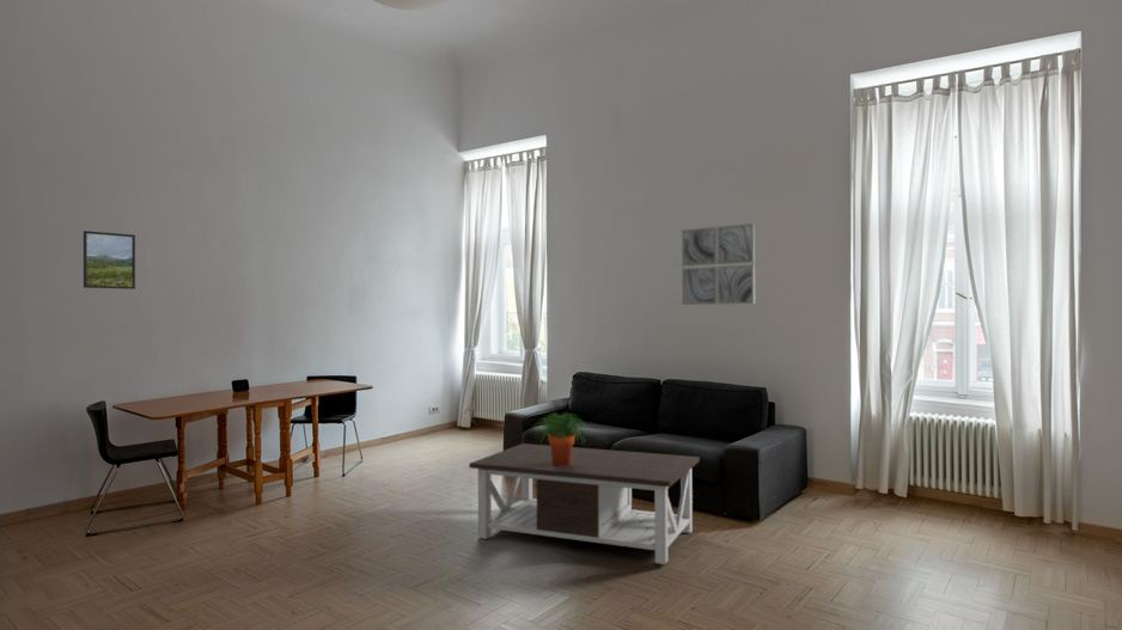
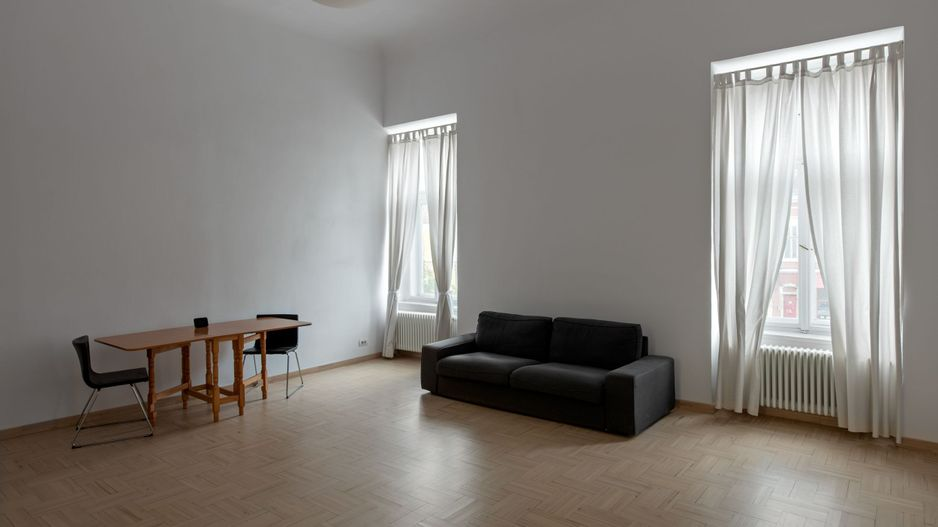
- coffee table (586, 496)
- wall art (717, 267)
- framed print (109, 261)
- potted plant (561, 438)
